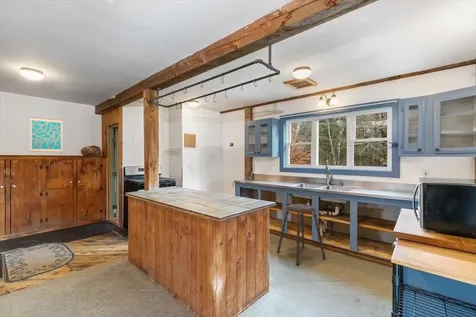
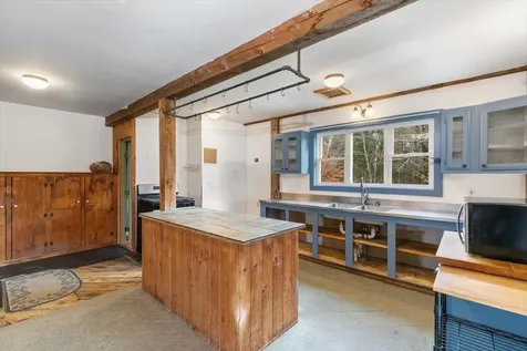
- stool (301, 230)
- wall art (46, 135)
